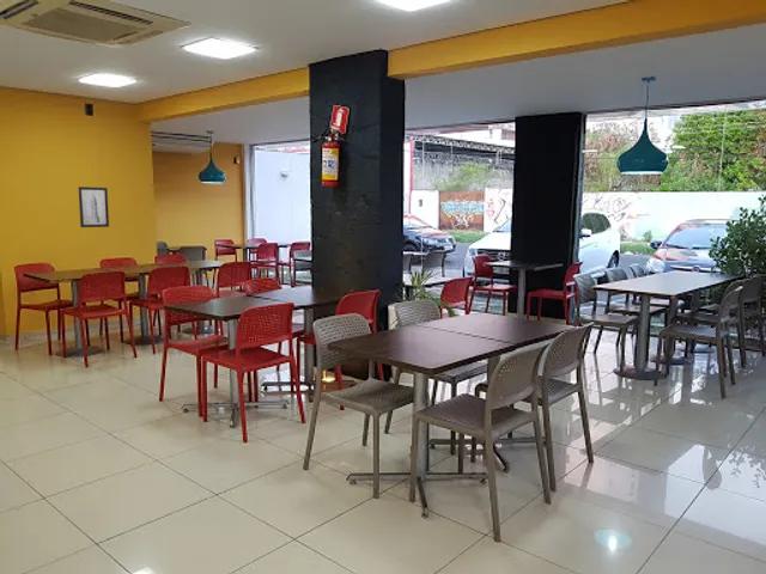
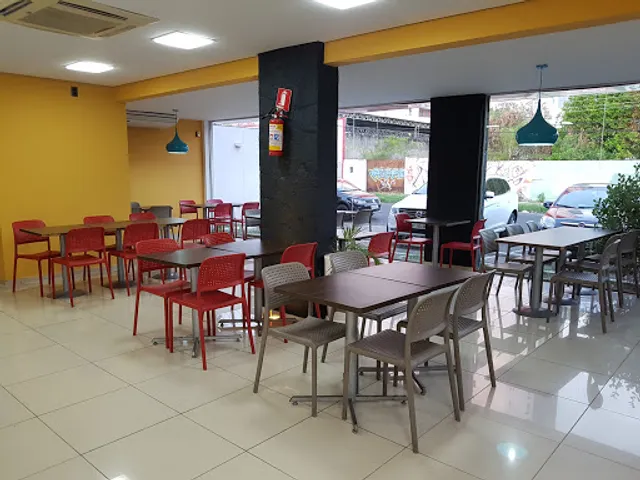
- wall art (93, 207)
